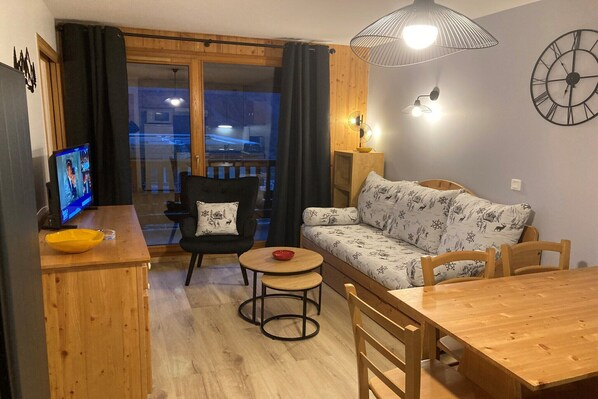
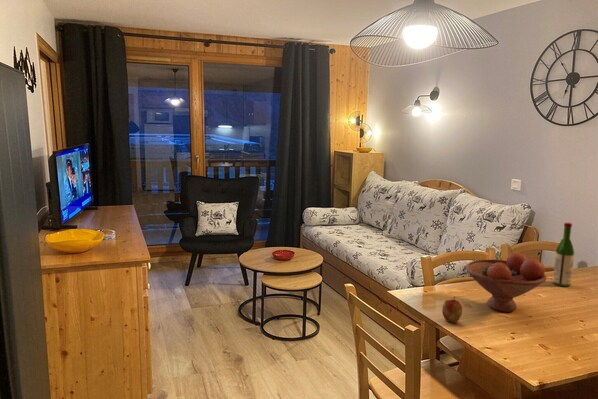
+ fruit bowl (503, 281)
+ wine bottle (564, 254)
+ apple (452, 309)
